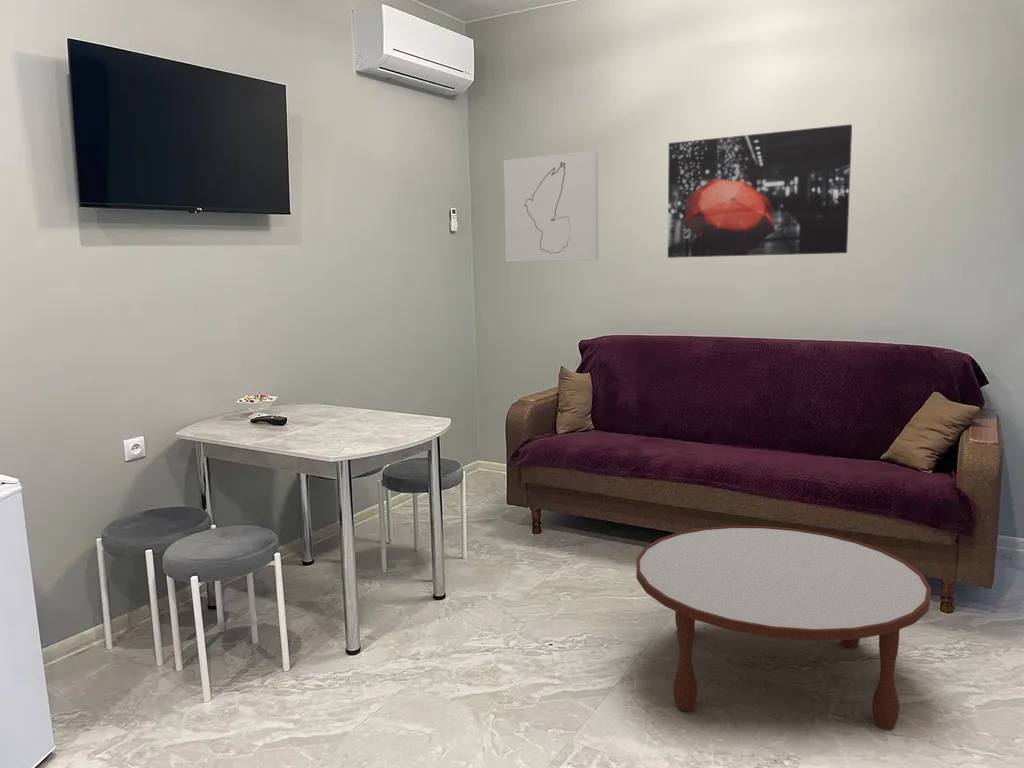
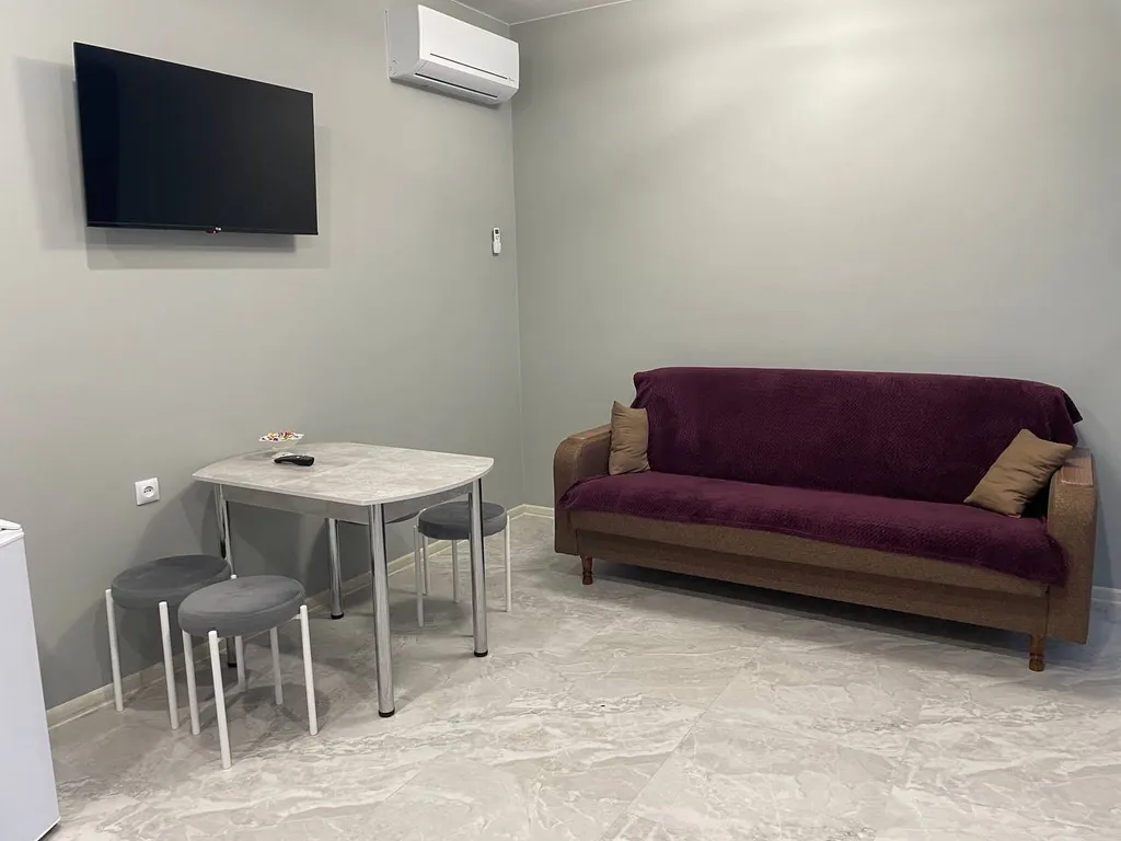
- wall art (550, 208)
- coffee table (773, 621)
- wall art (754, 195)
